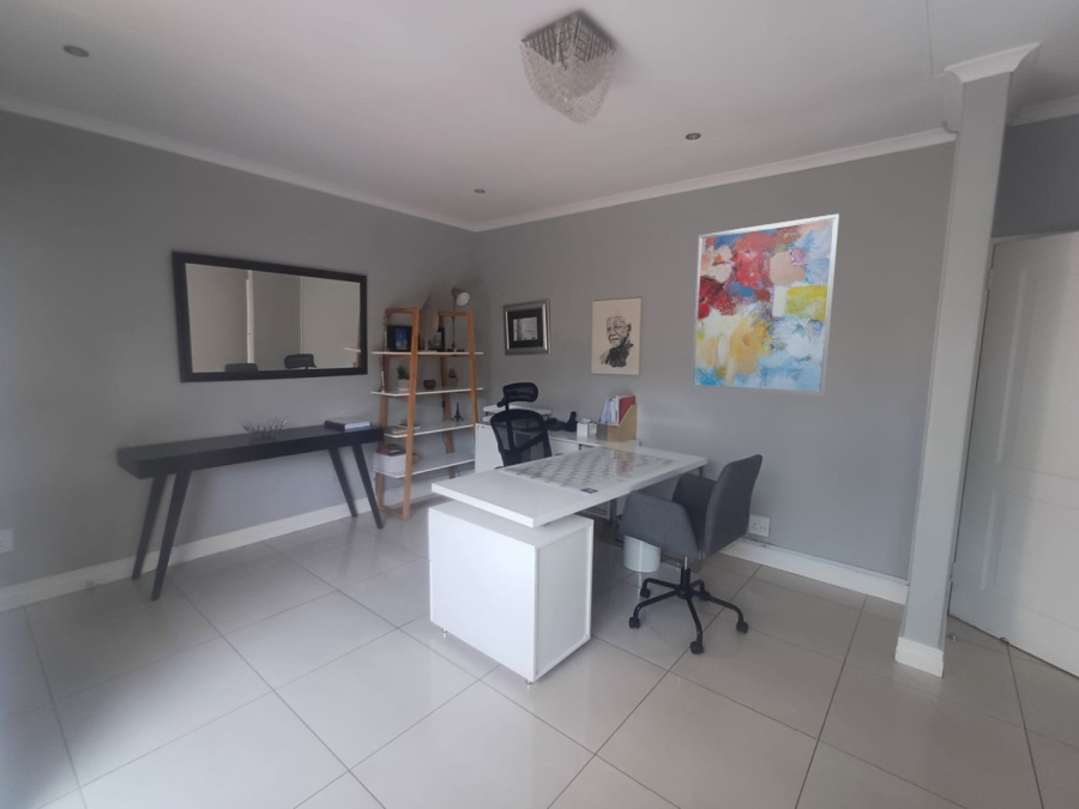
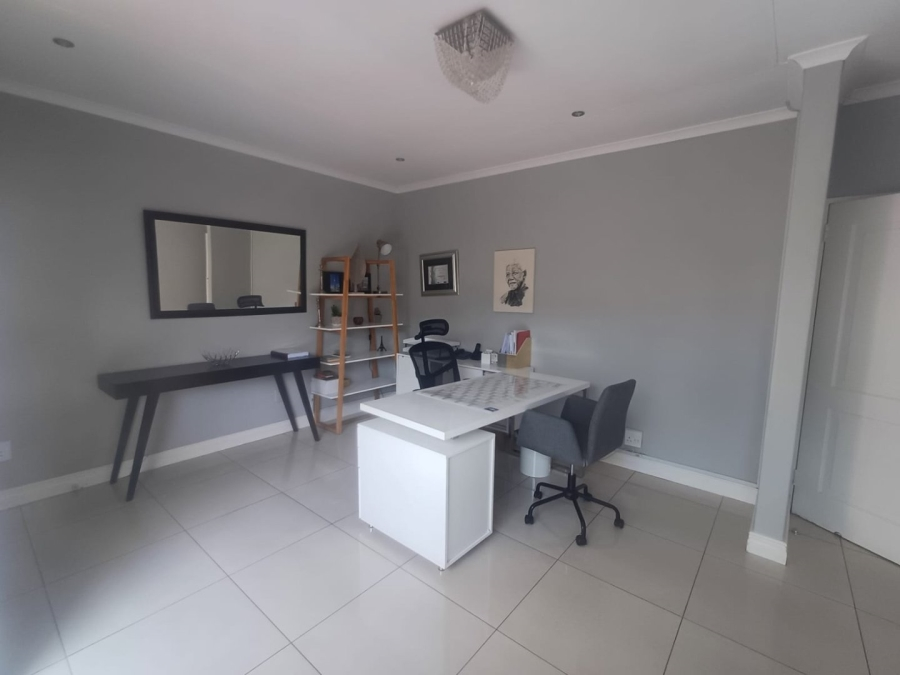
- wall art (756, 310)
